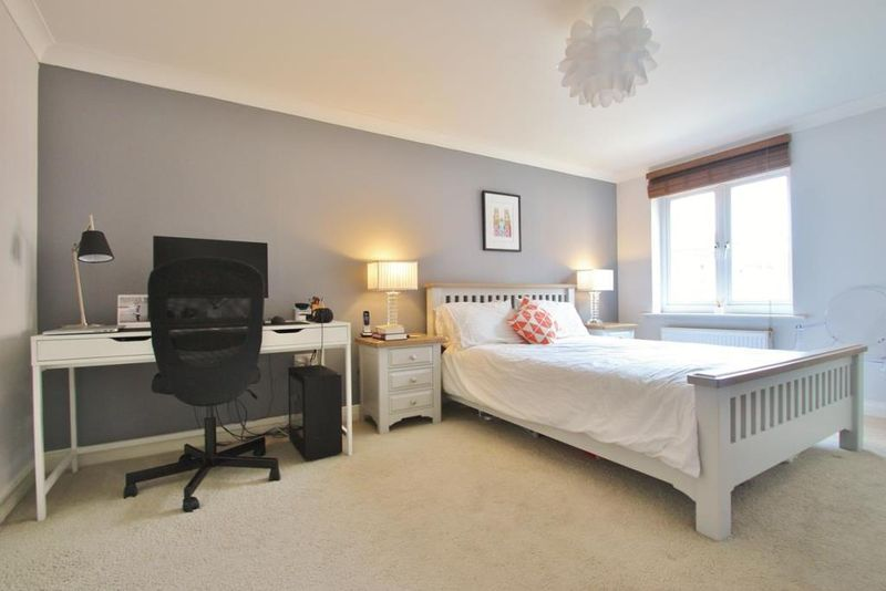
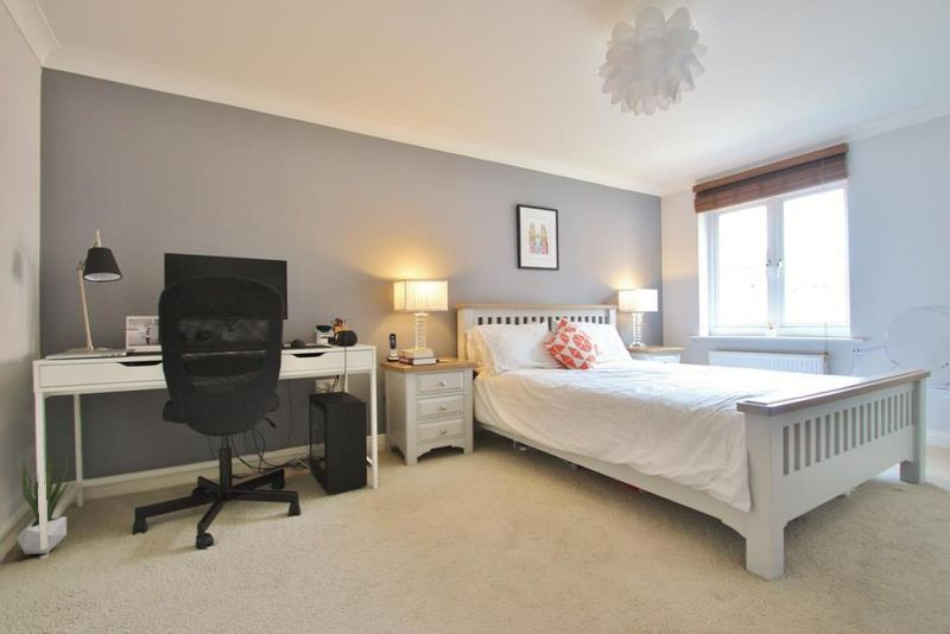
+ potted plant (48, 502)
